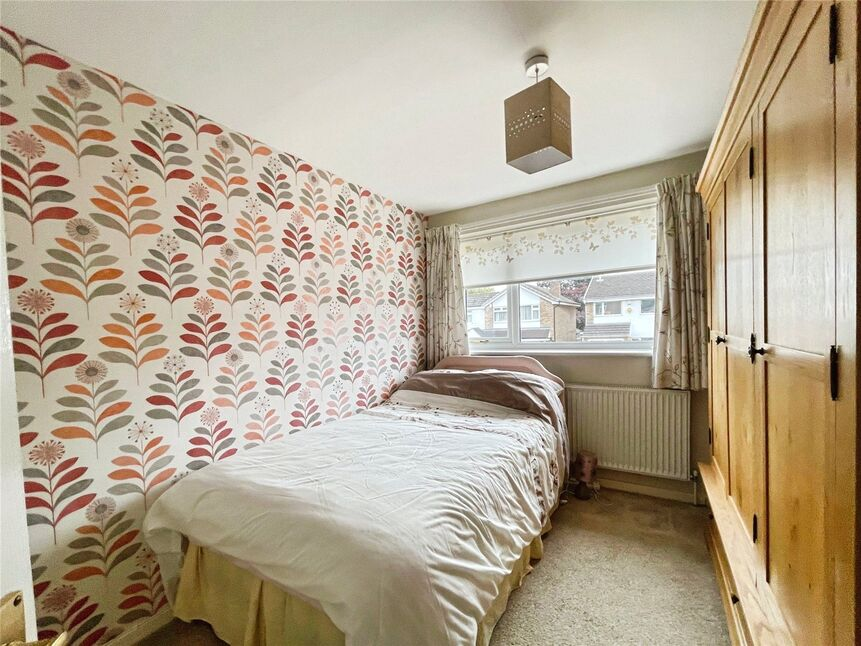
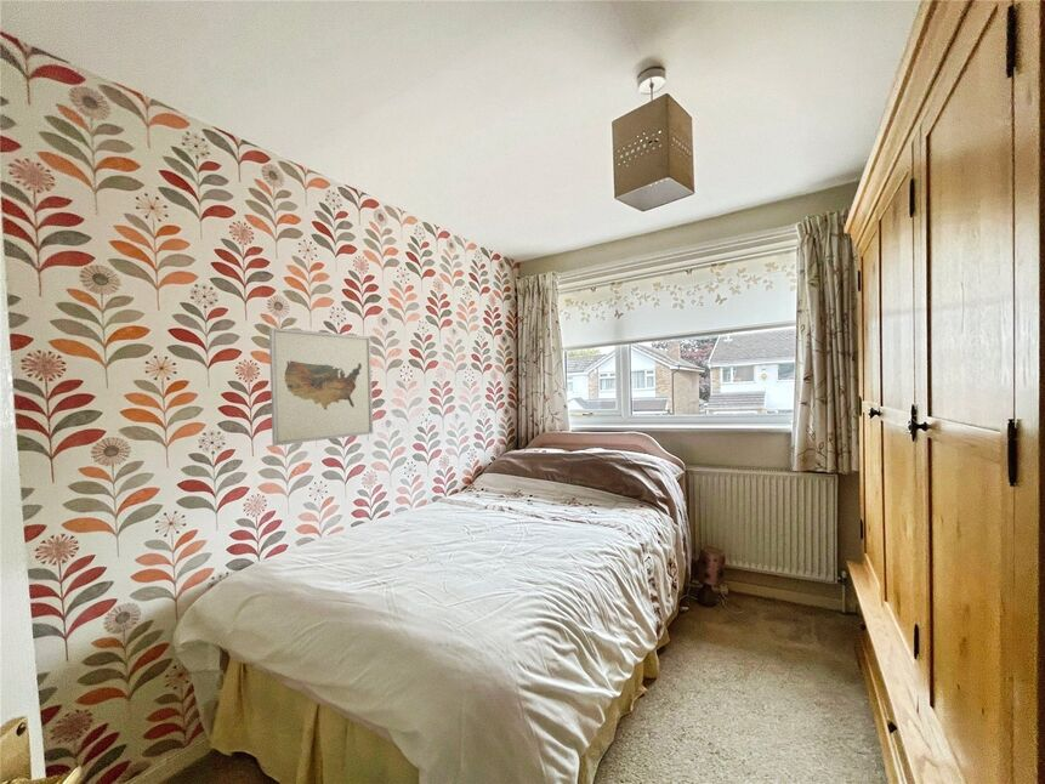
+ wall art (325, 386)
